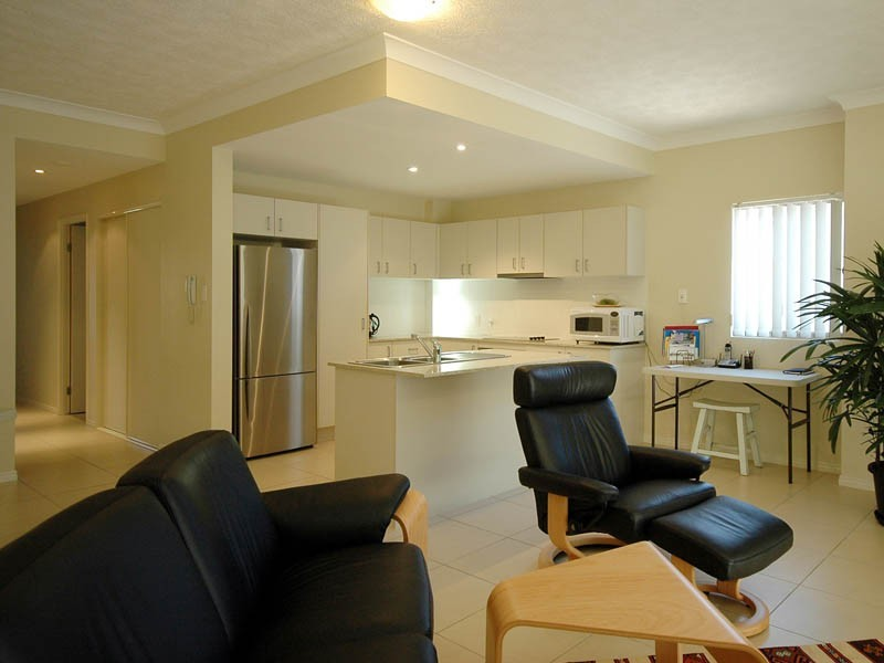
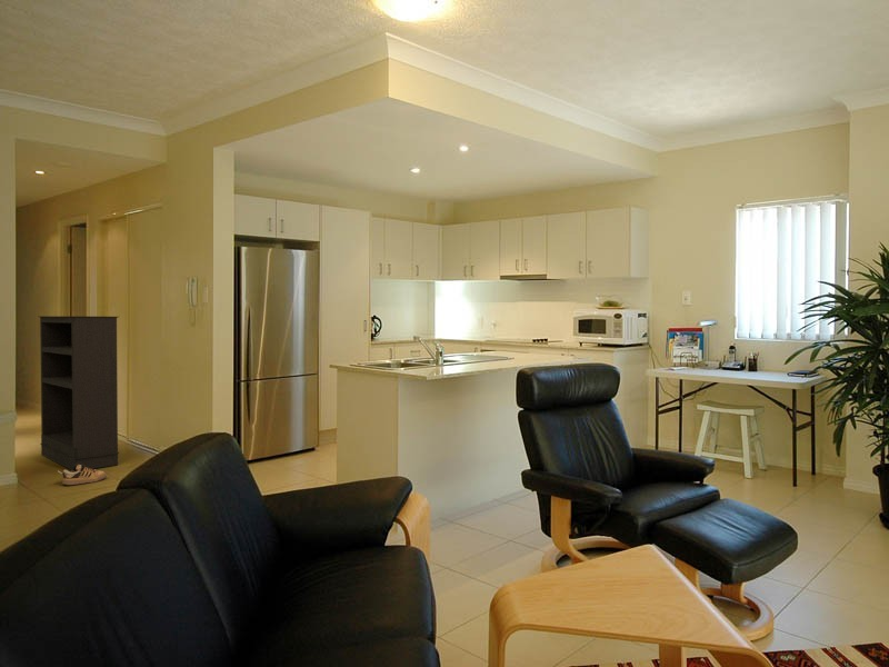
+ shoe (82, 472)
+ bookshelf (78, 388)
